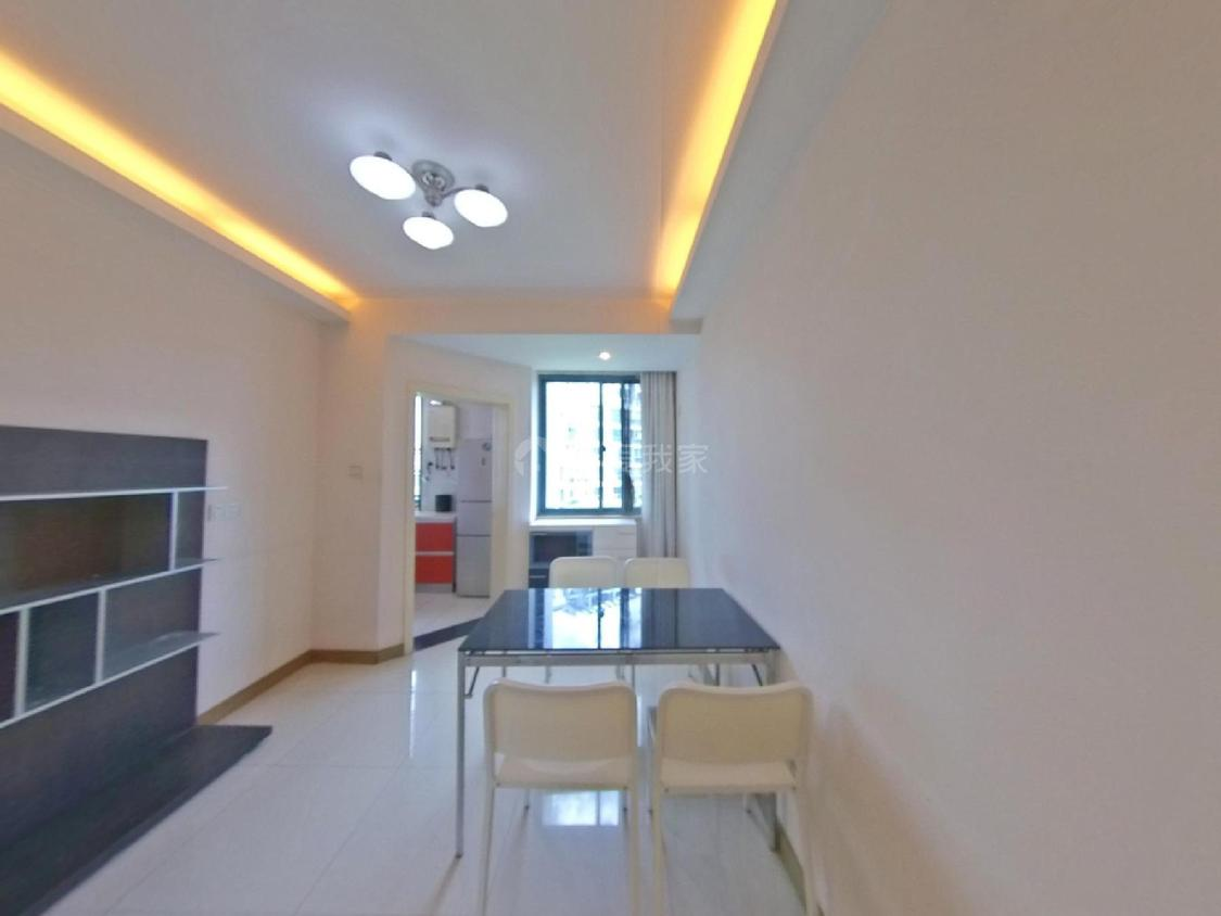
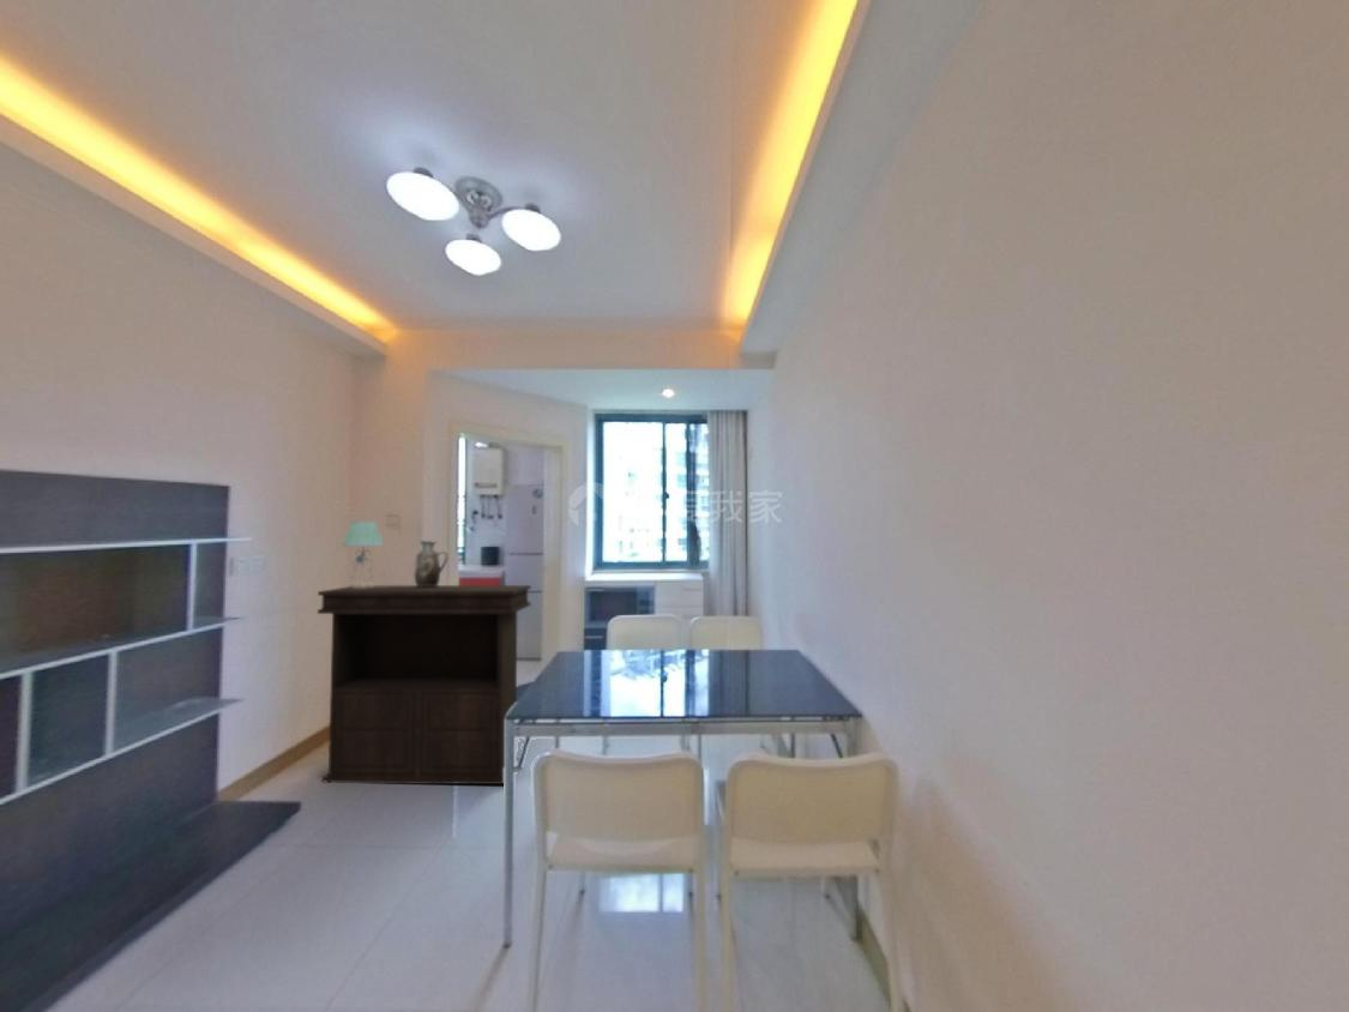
+ console table (427, 679)
+ decorative vase (430, 562)
+ table lamp (362, 553)
